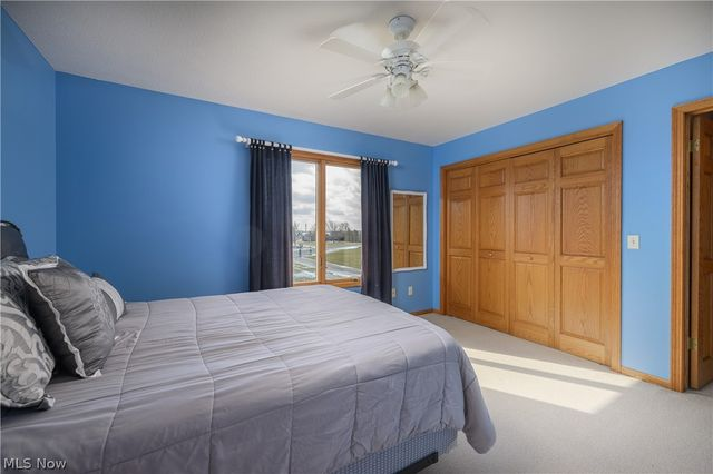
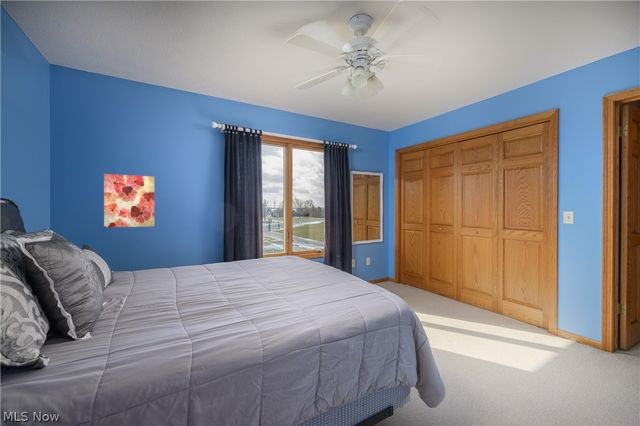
+ wall art (130, 201)
